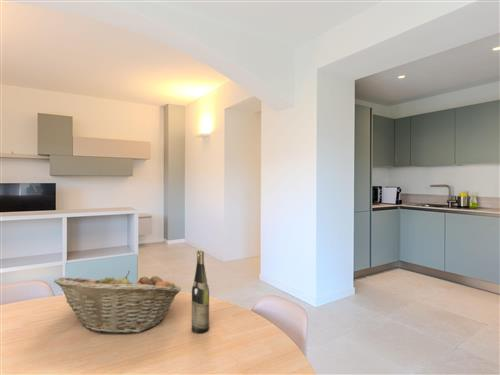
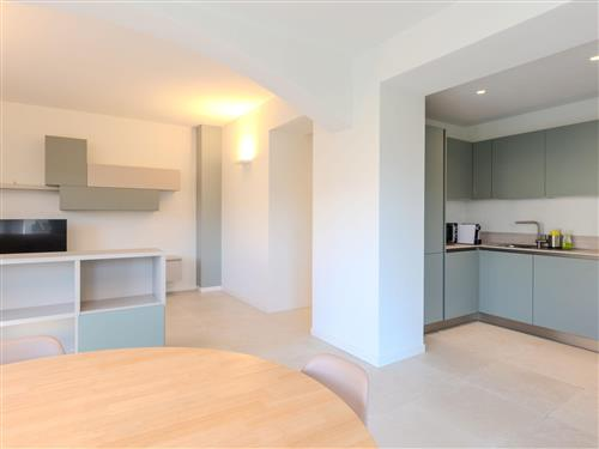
- fruit basket (120, 294)
- wine bottle (200, 290)
